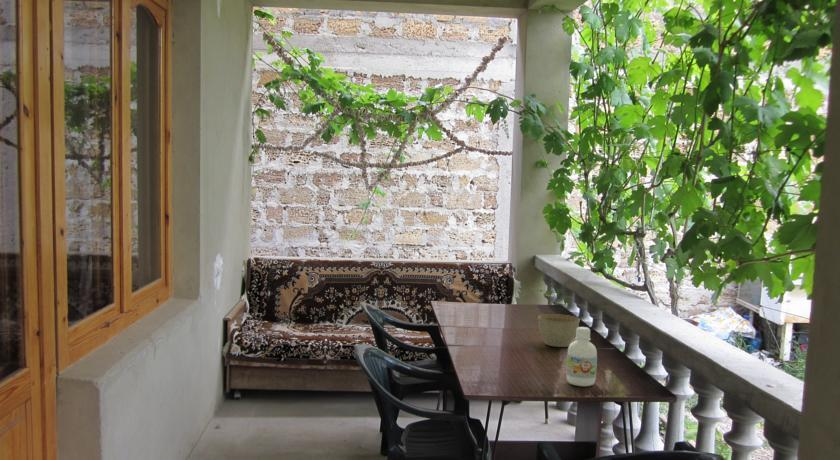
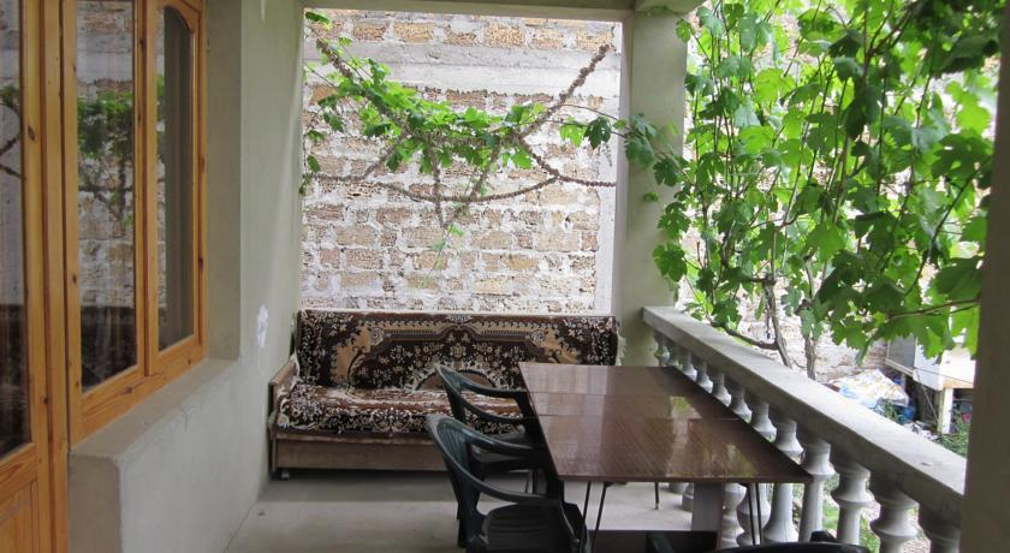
- bottle (581, 355)
- planter bowl (558, 331)
